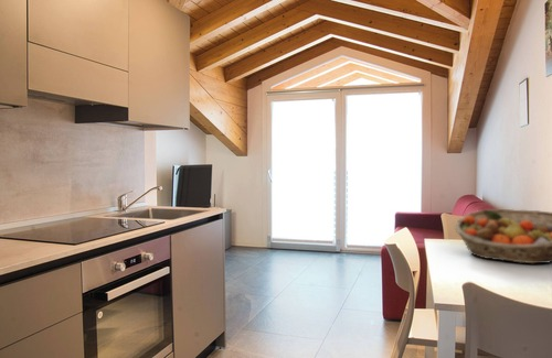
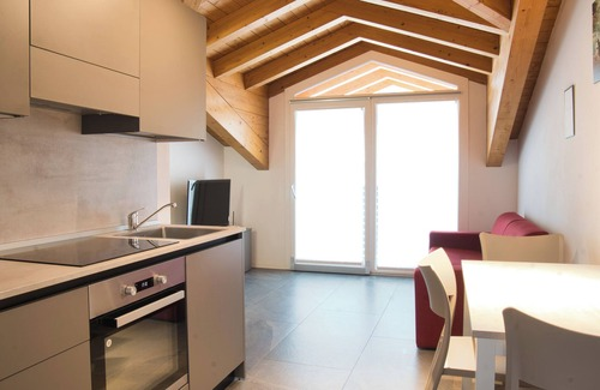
- fruit basket (511, 234)
